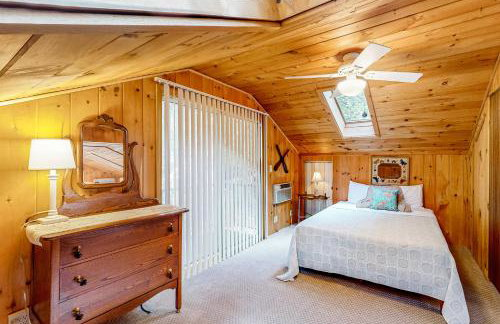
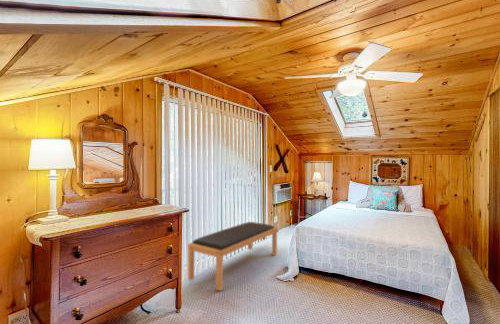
+ bench (237, 248)
